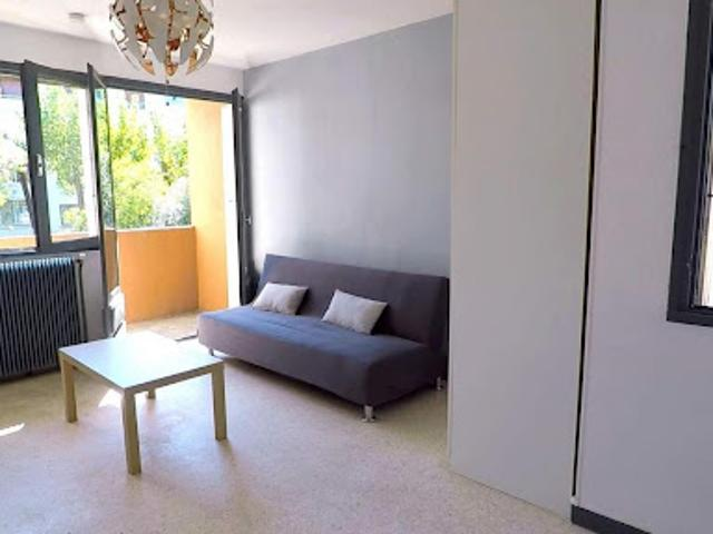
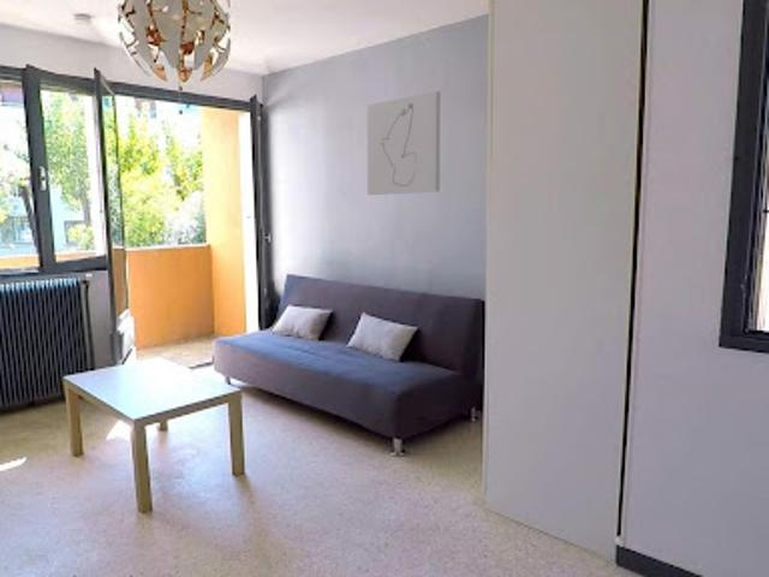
+ wall art (401, 145)
